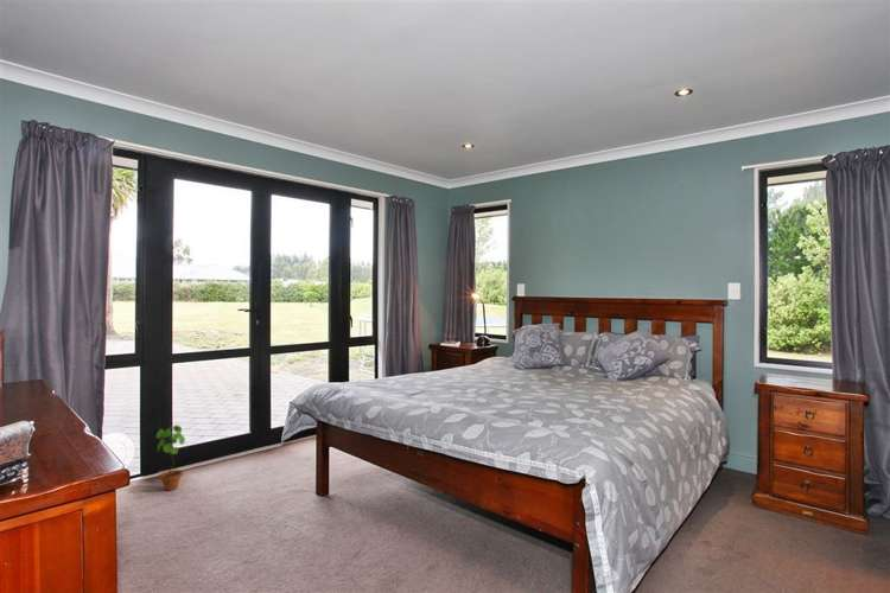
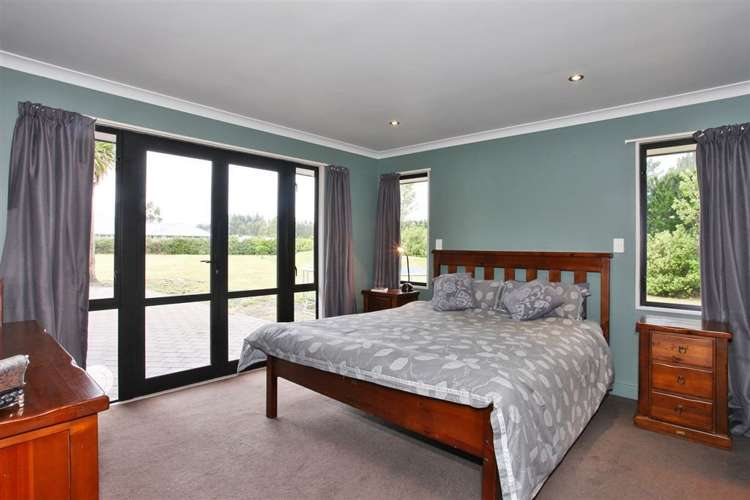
- potted plant (172, 458)
